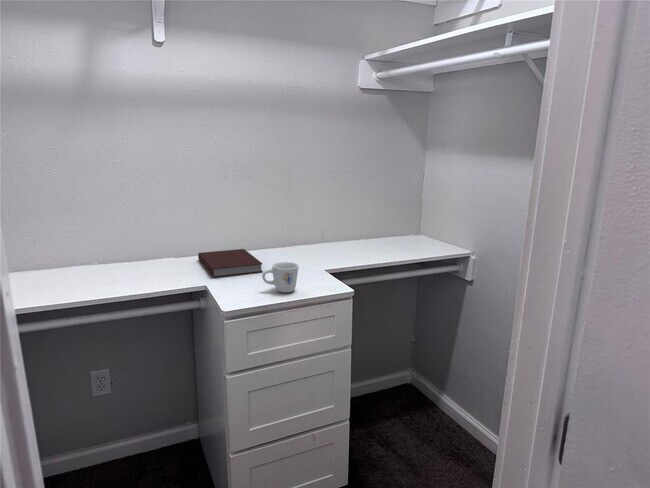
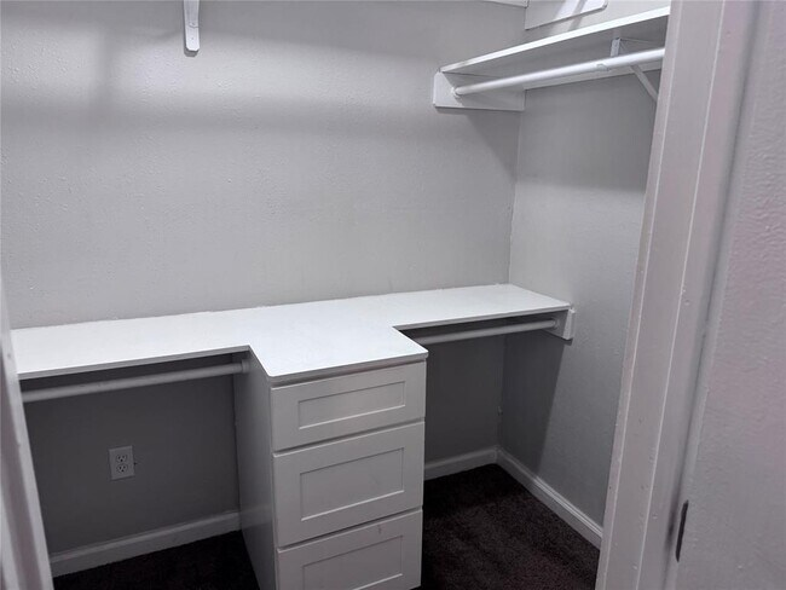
- mug (280, 278)
- notebook (229, 261)
